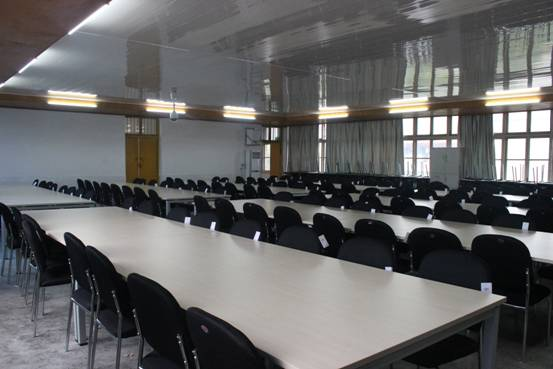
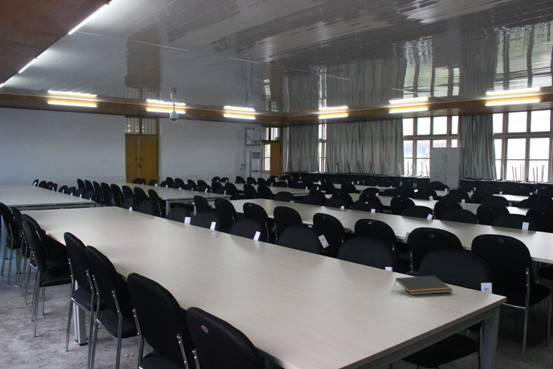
+ notepad (423, 284)
